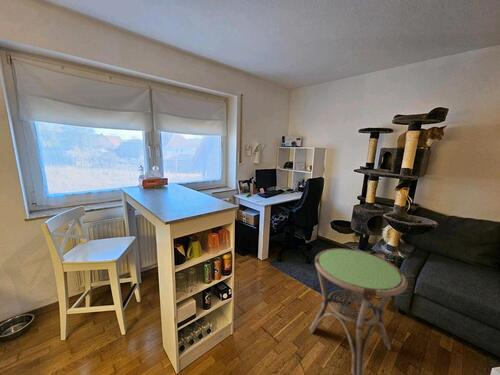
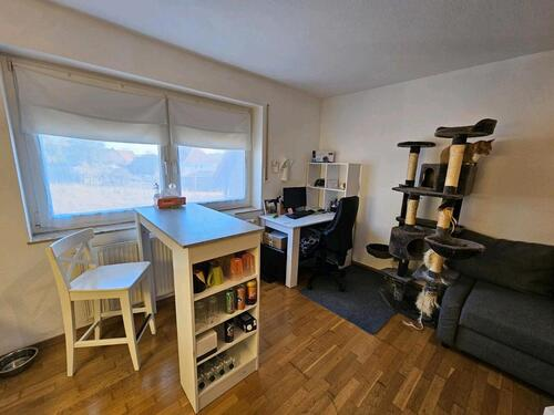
- side table (352, 302)
